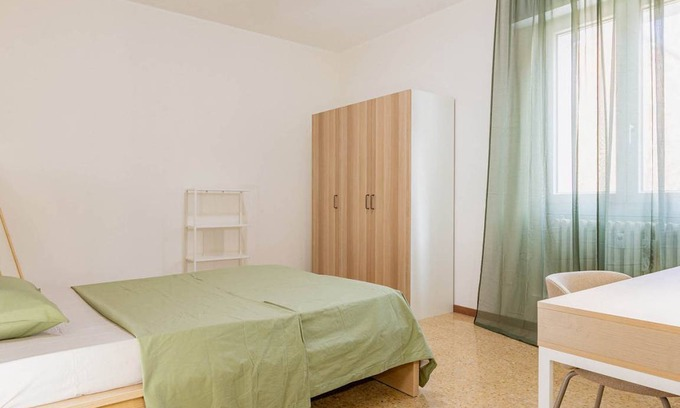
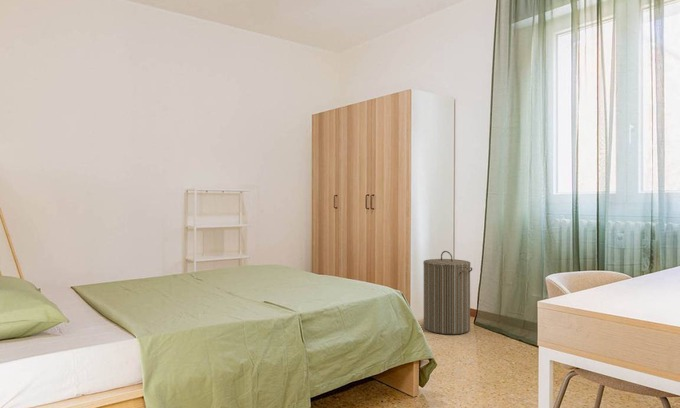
+ laundry hamper (446, 289)
